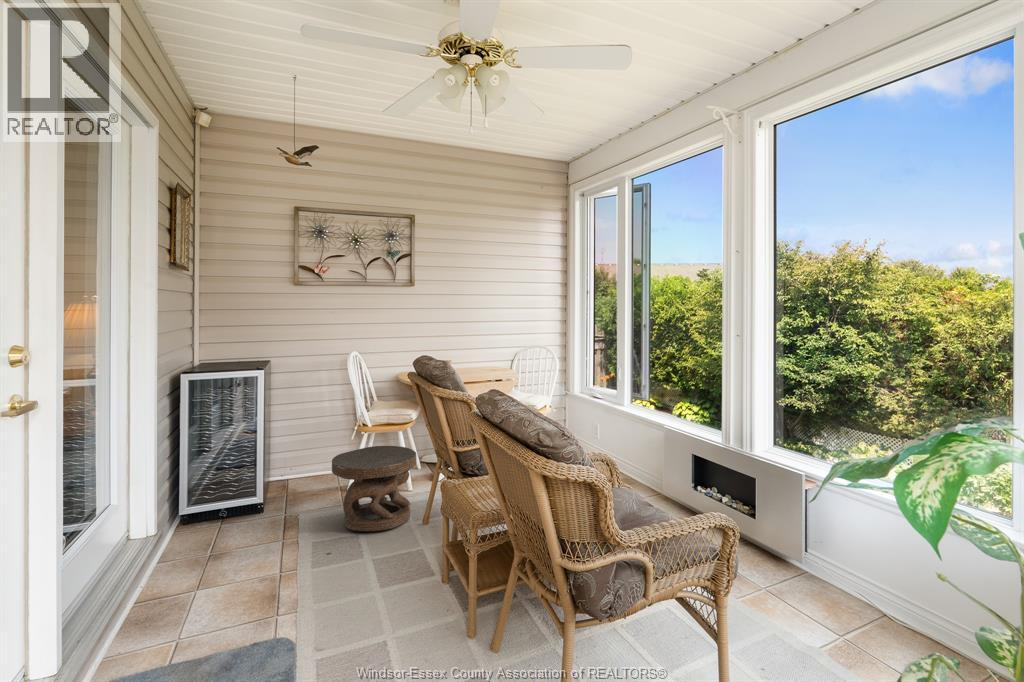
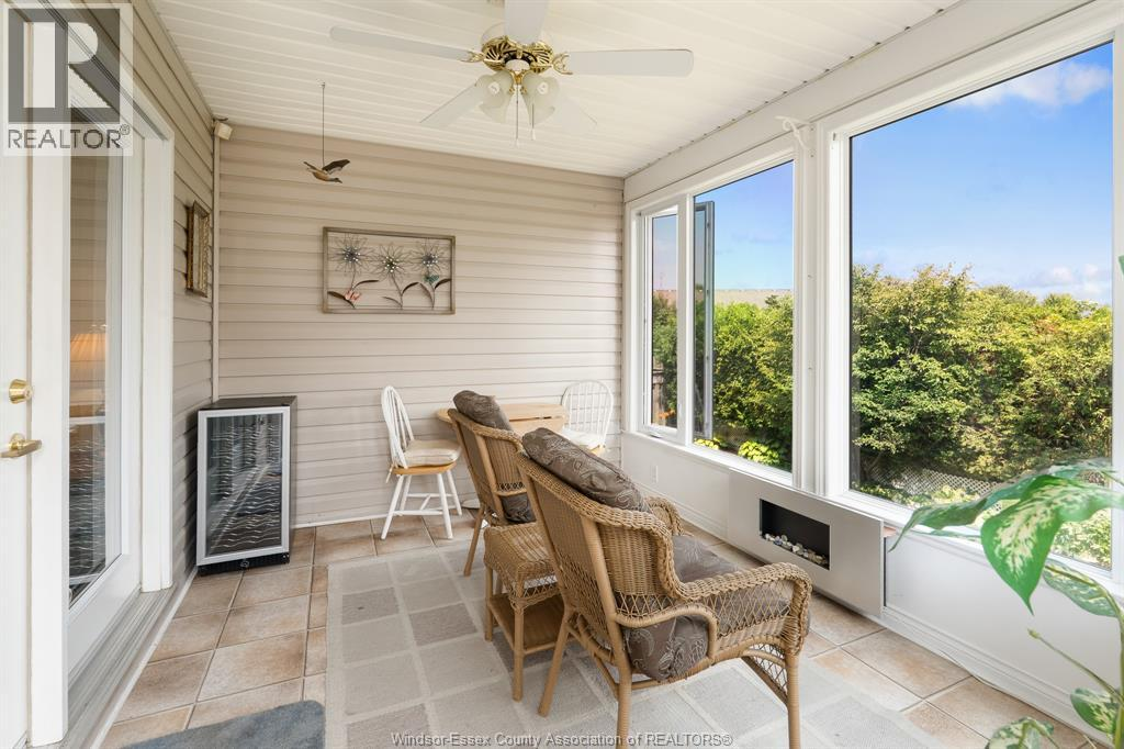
- carved stool (377, 486)
